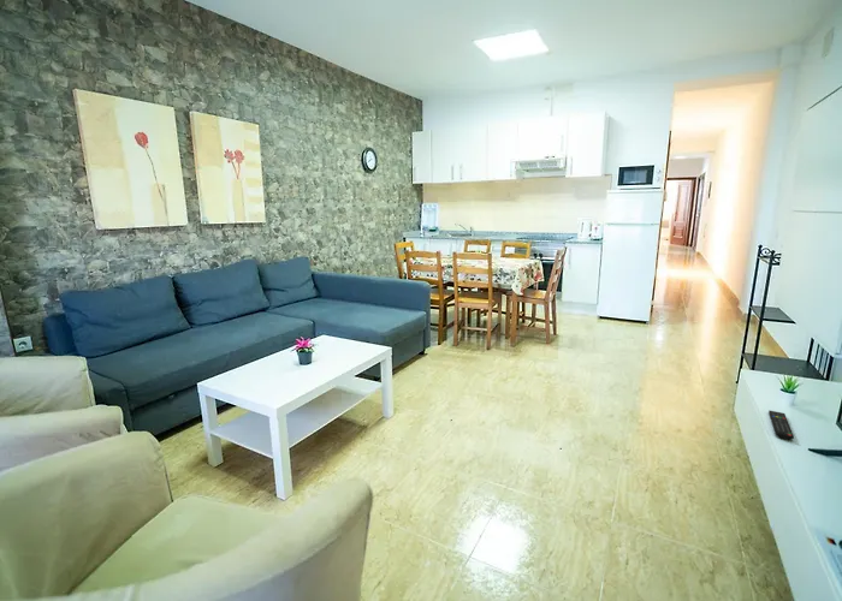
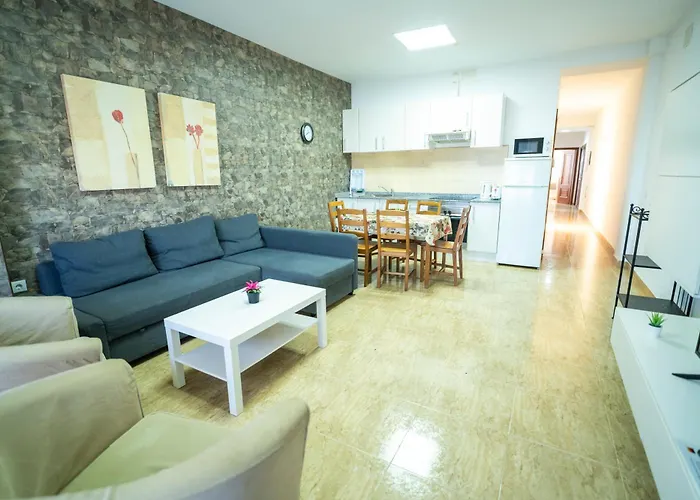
- remote control (779, 424)
